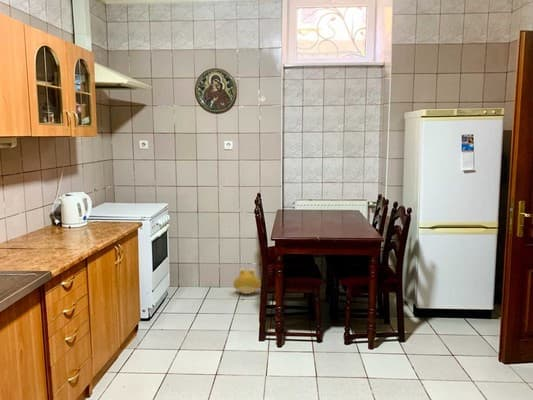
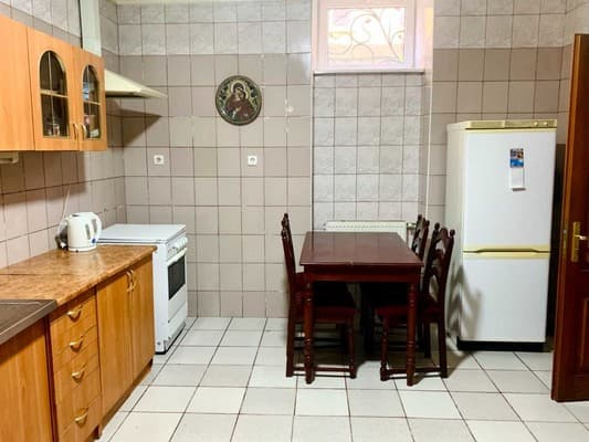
- plush toy (246, 280)
